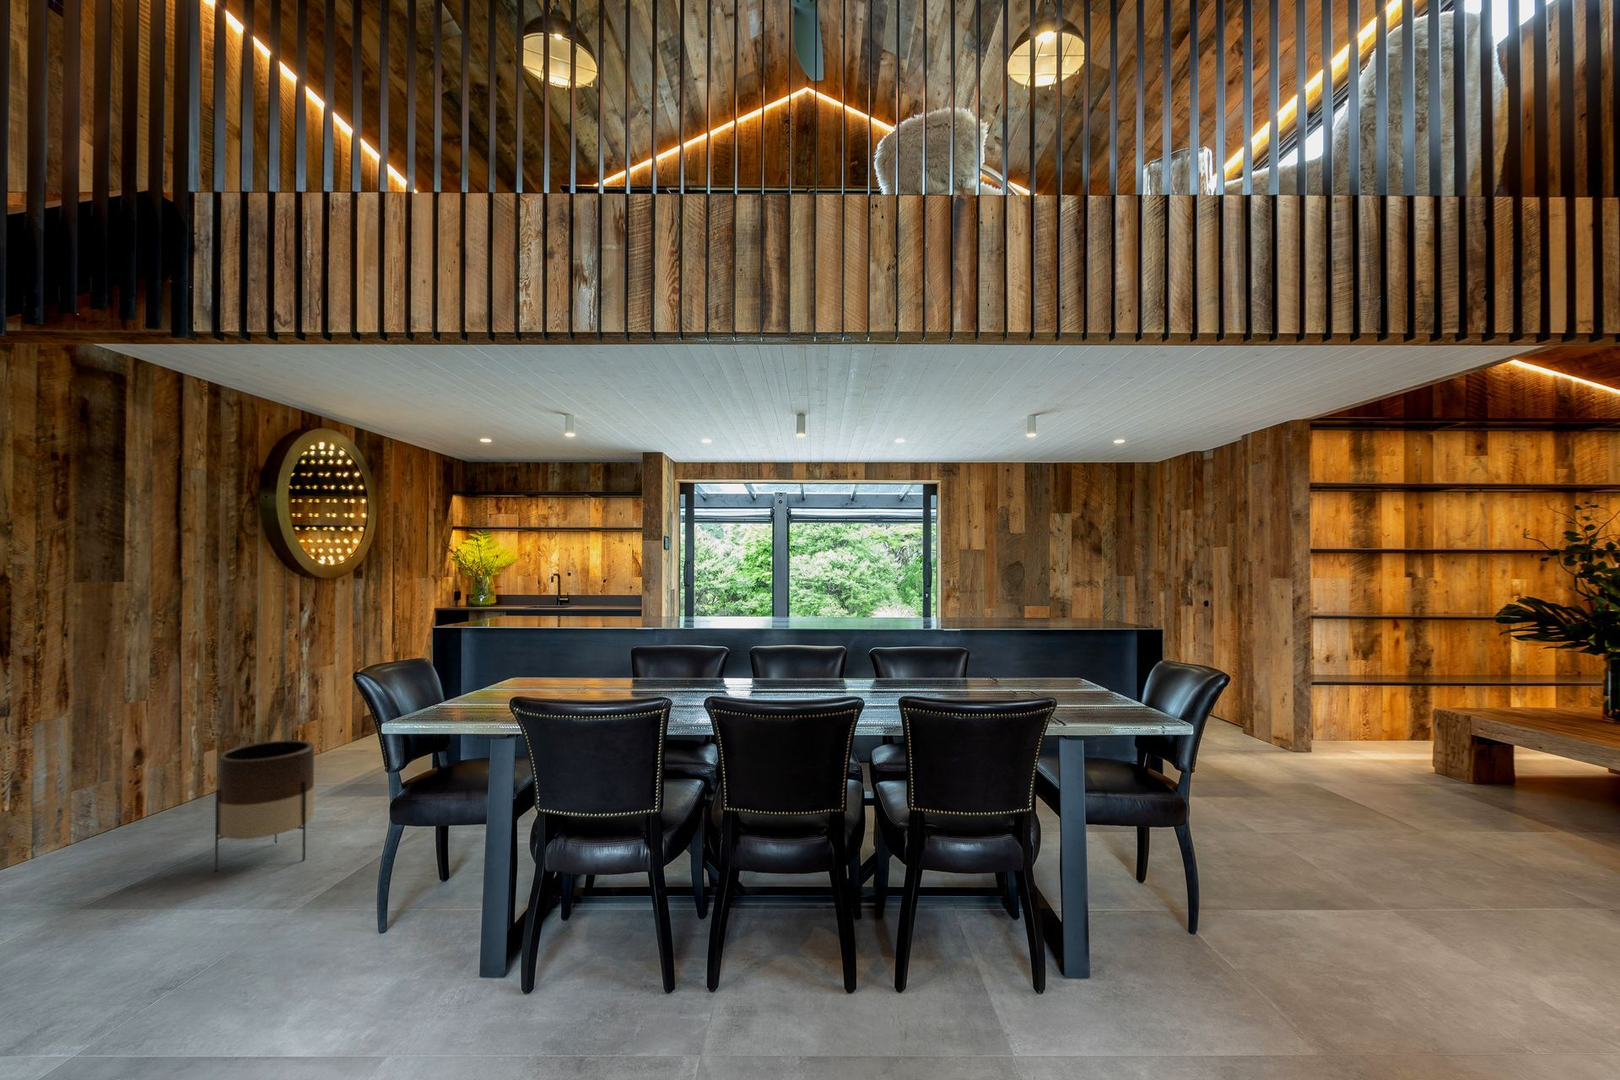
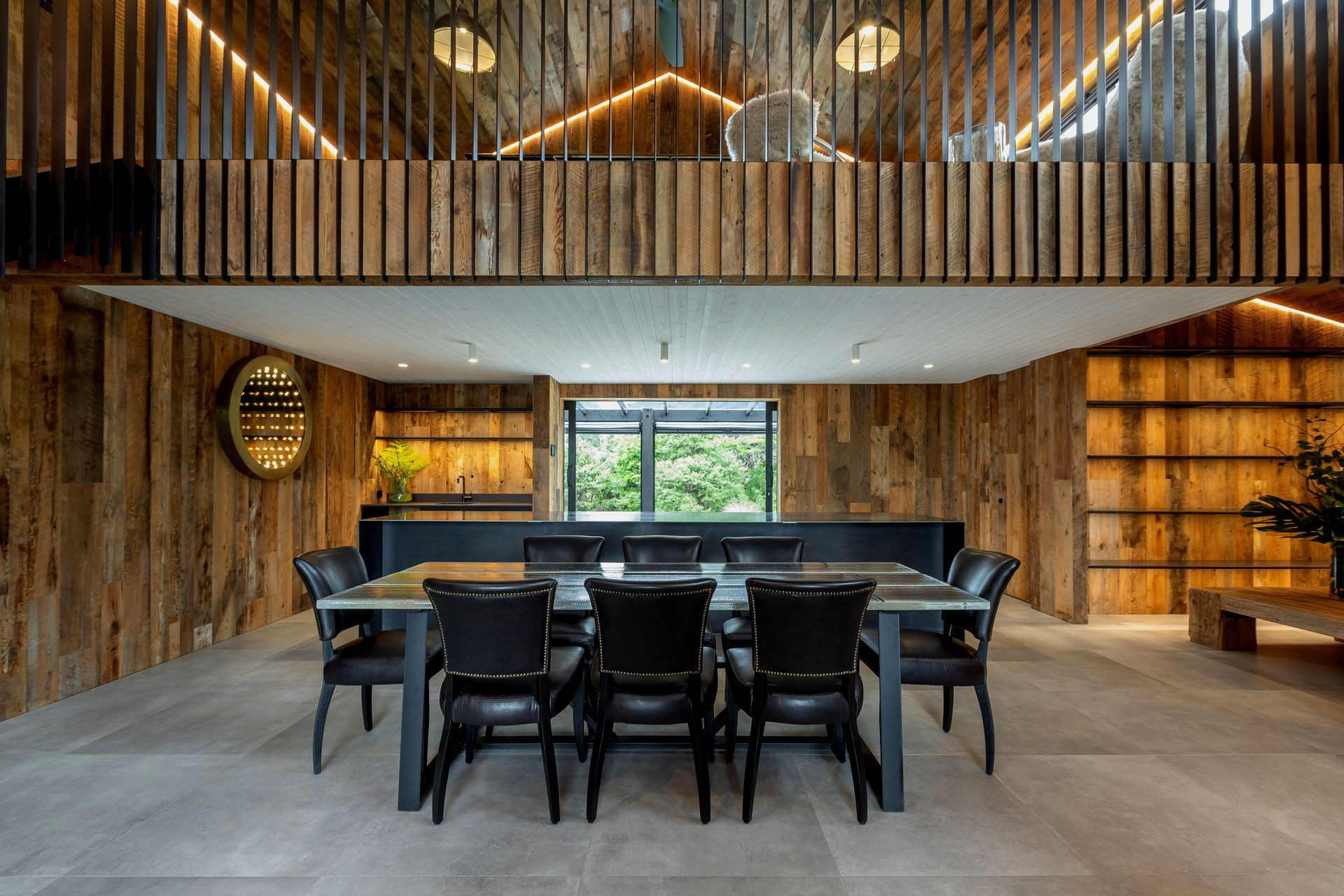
- planter (268, 804)
